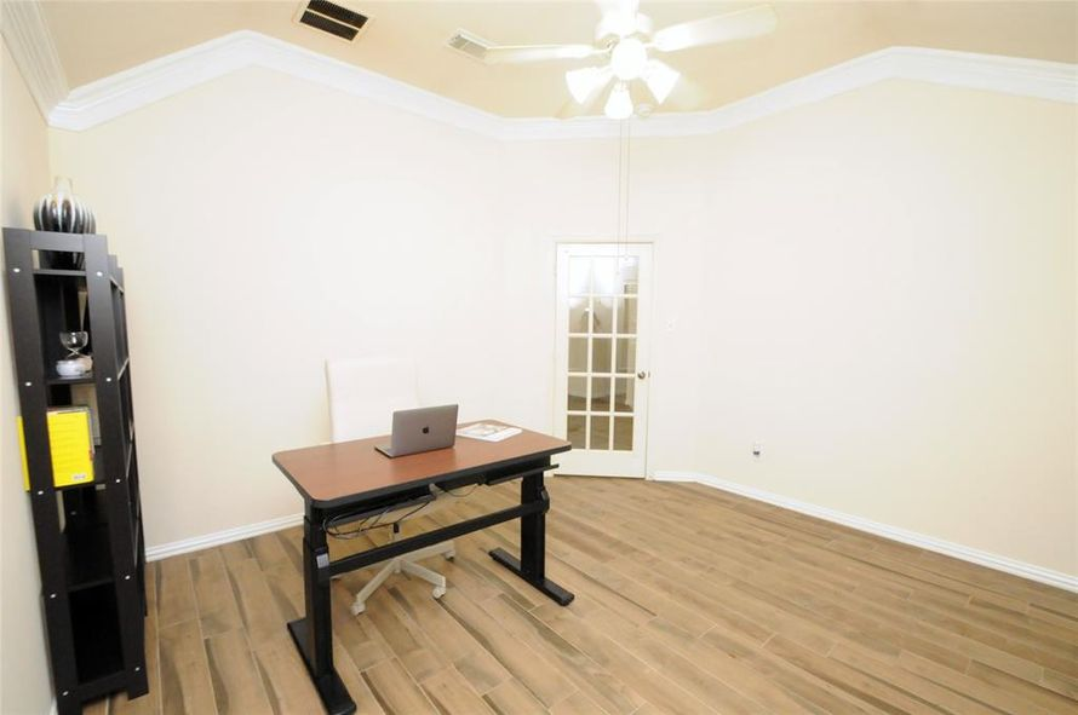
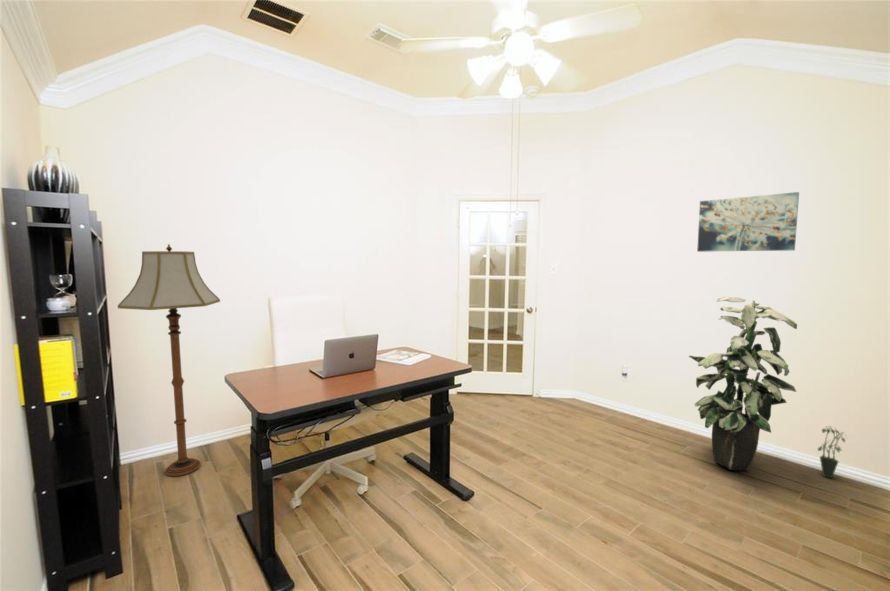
+ wall art (744, 224)
+ indoor plant (737, 381)
+ floor lamp (175, 359)
+ potted plant (832, 451)
